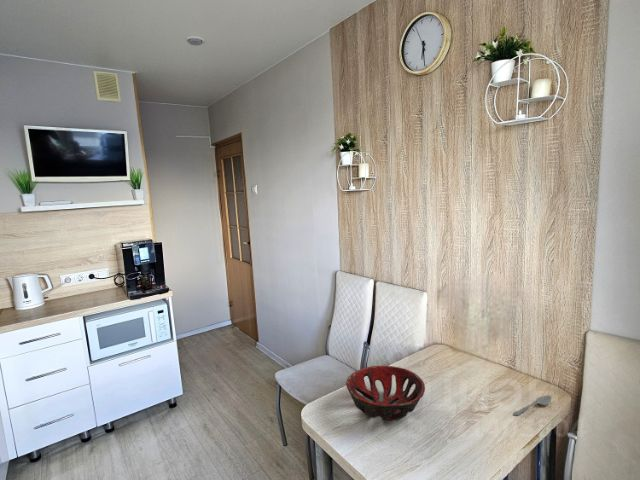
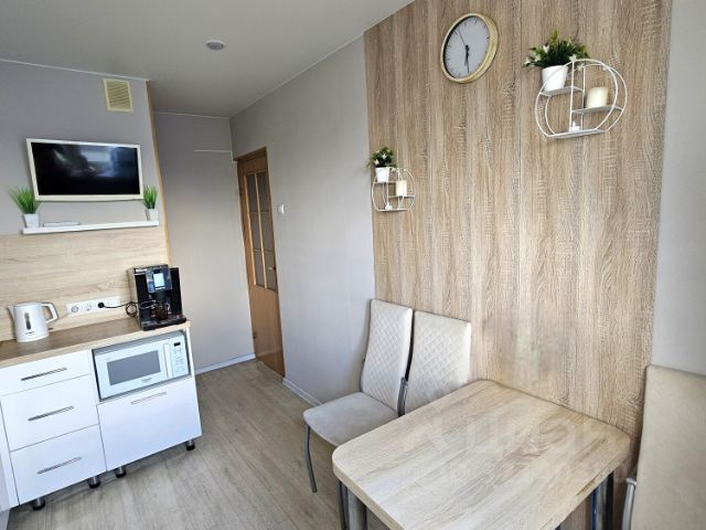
- decorative bowl (385, 394)
- spoon (532, 404)
